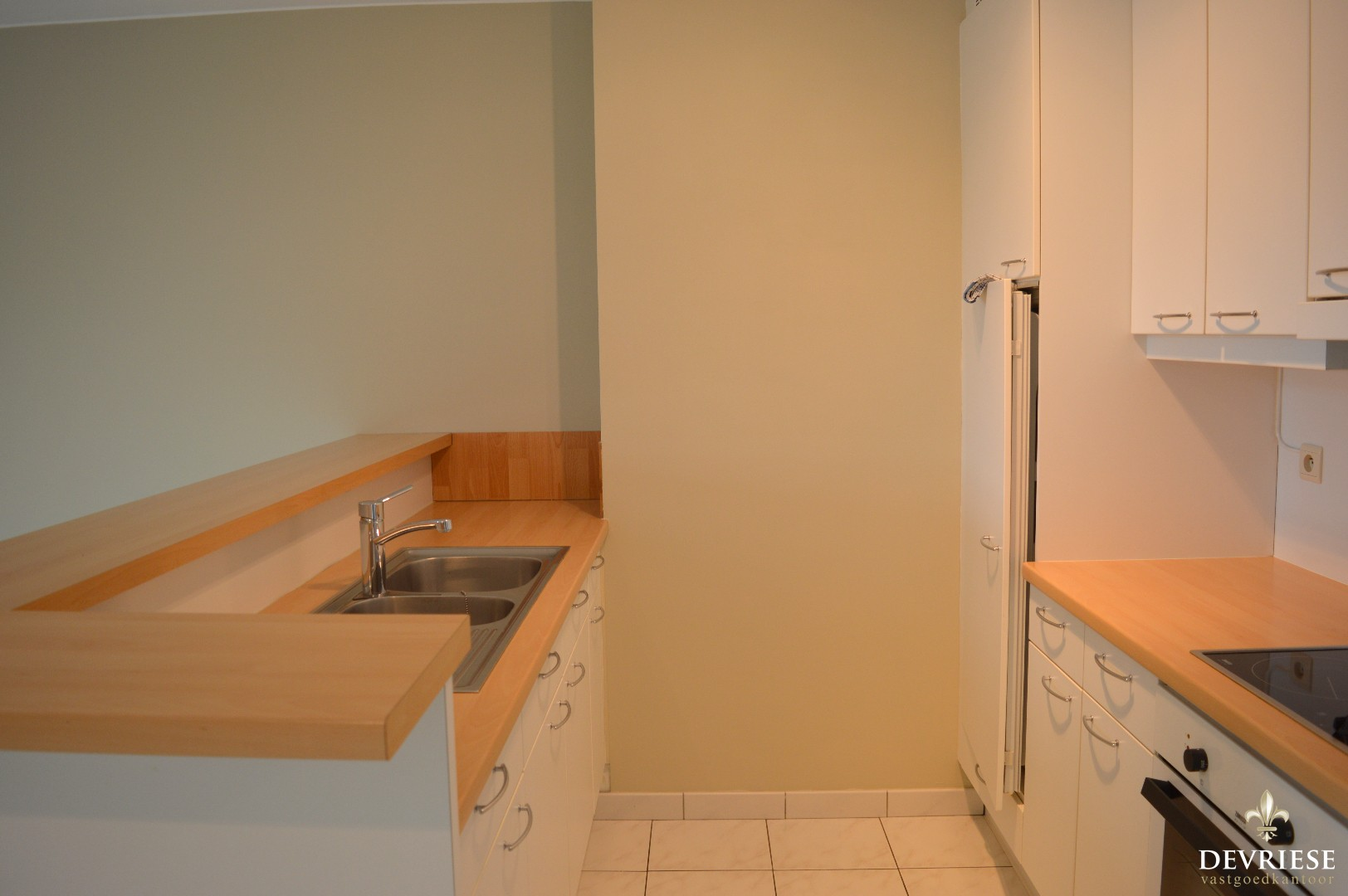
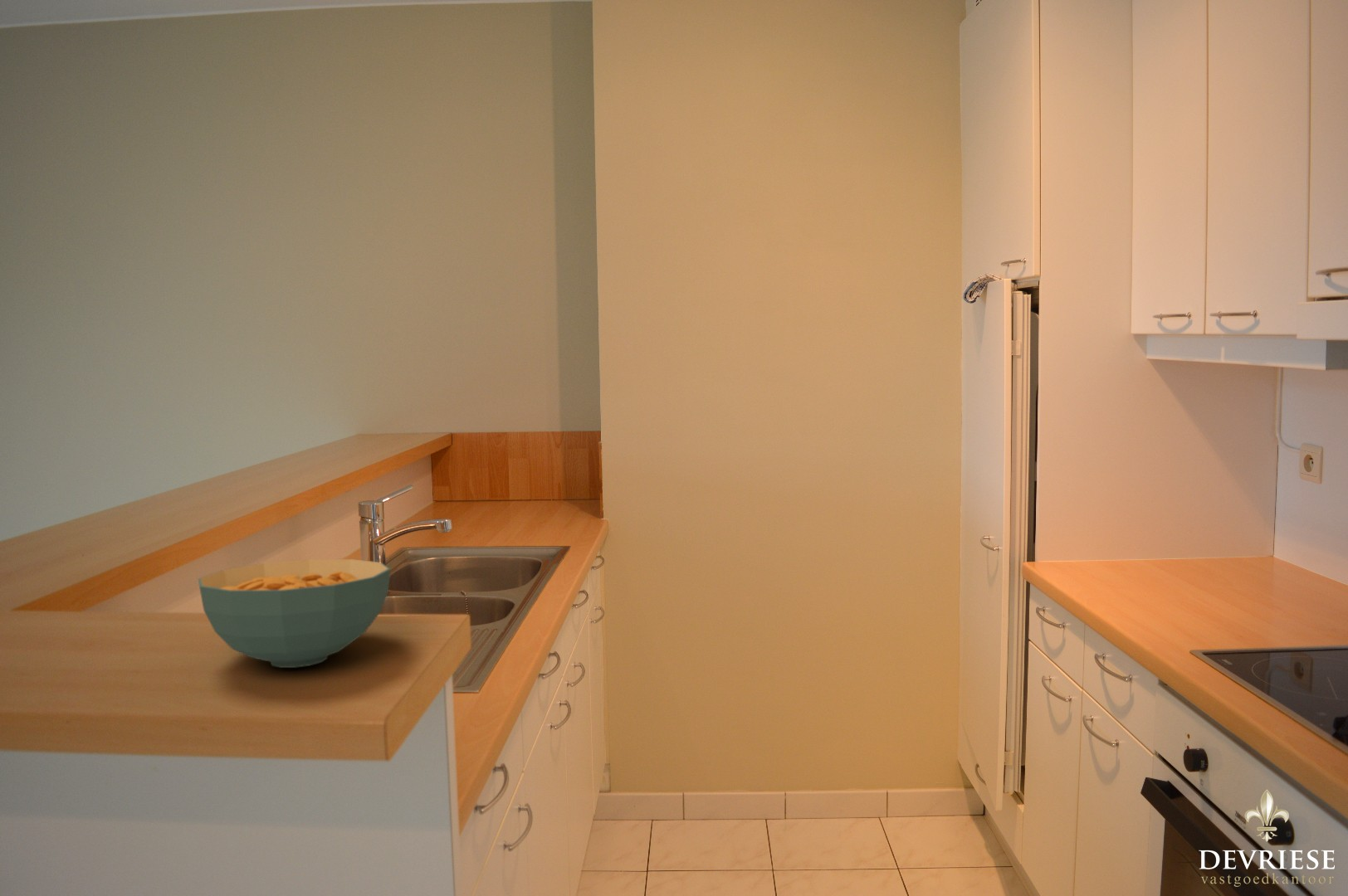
+ cereal bowl (297, 616)
